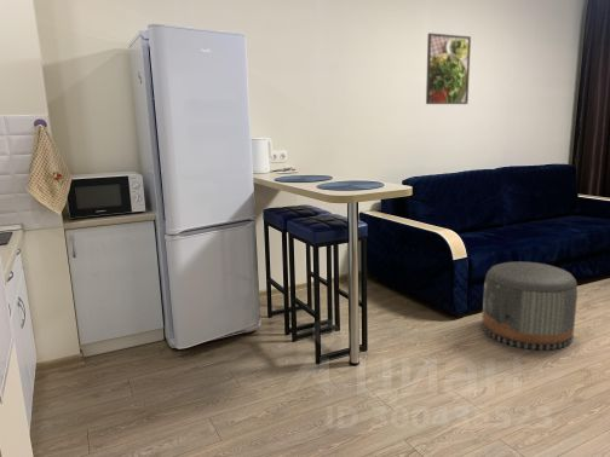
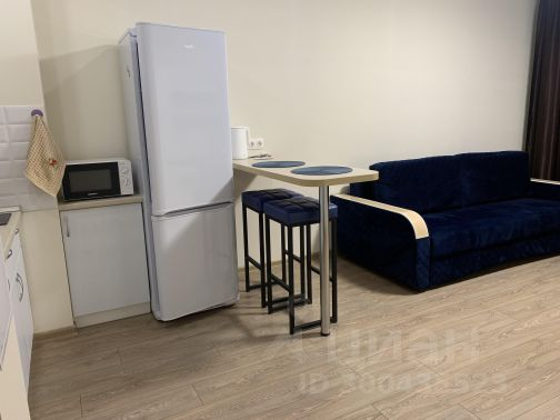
- pouf (528, 299)
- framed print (448, 69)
